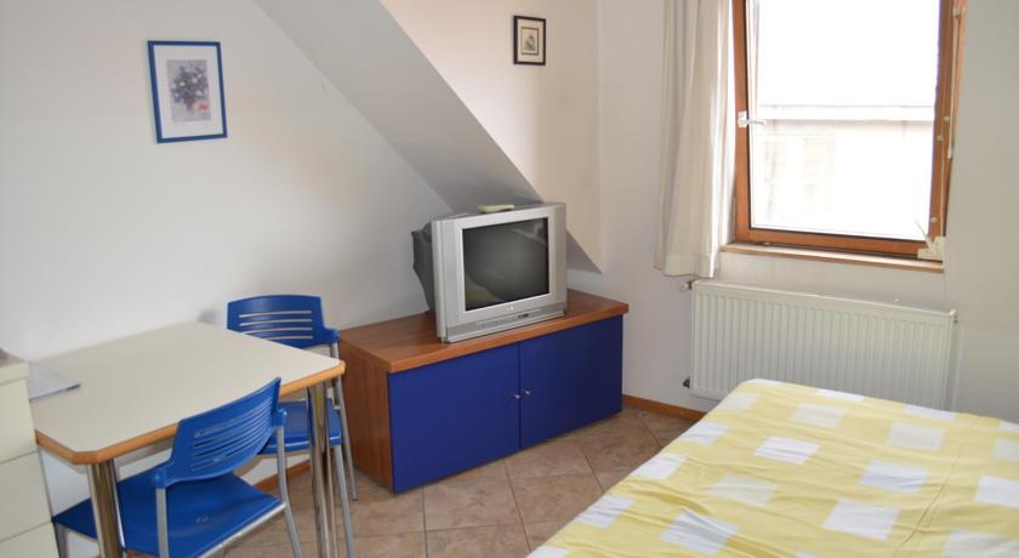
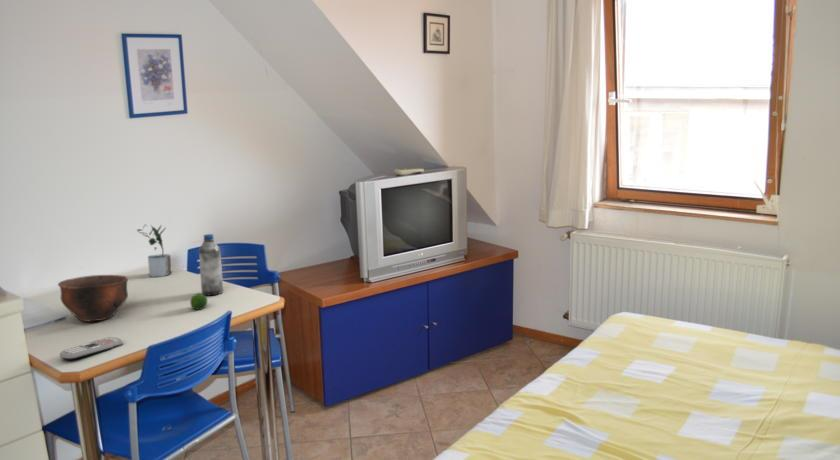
+ remote control (91, 348)
+ fruit (198, 301)
+ bowl (95, 298)
+ potted plant (155, 248)
+ water bottle (210, 264)
